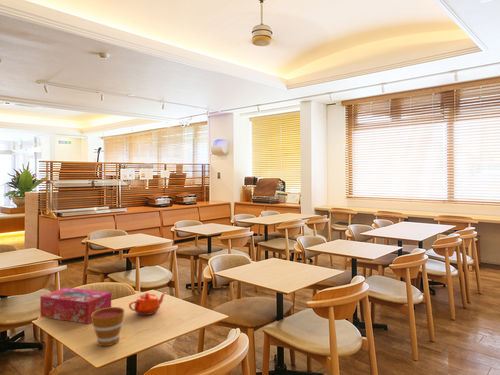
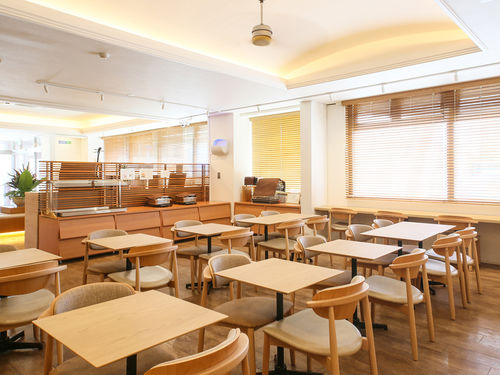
- teapot (148, 302)
- cup (108, 325)
- tissue box (76, 304)
